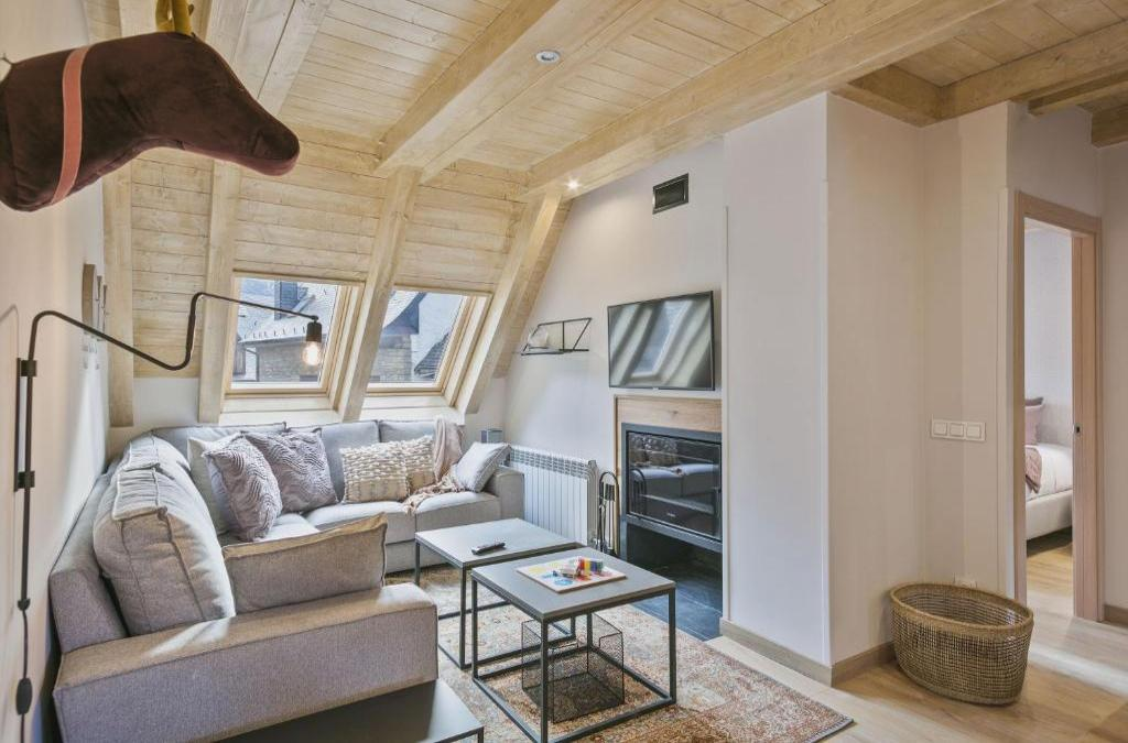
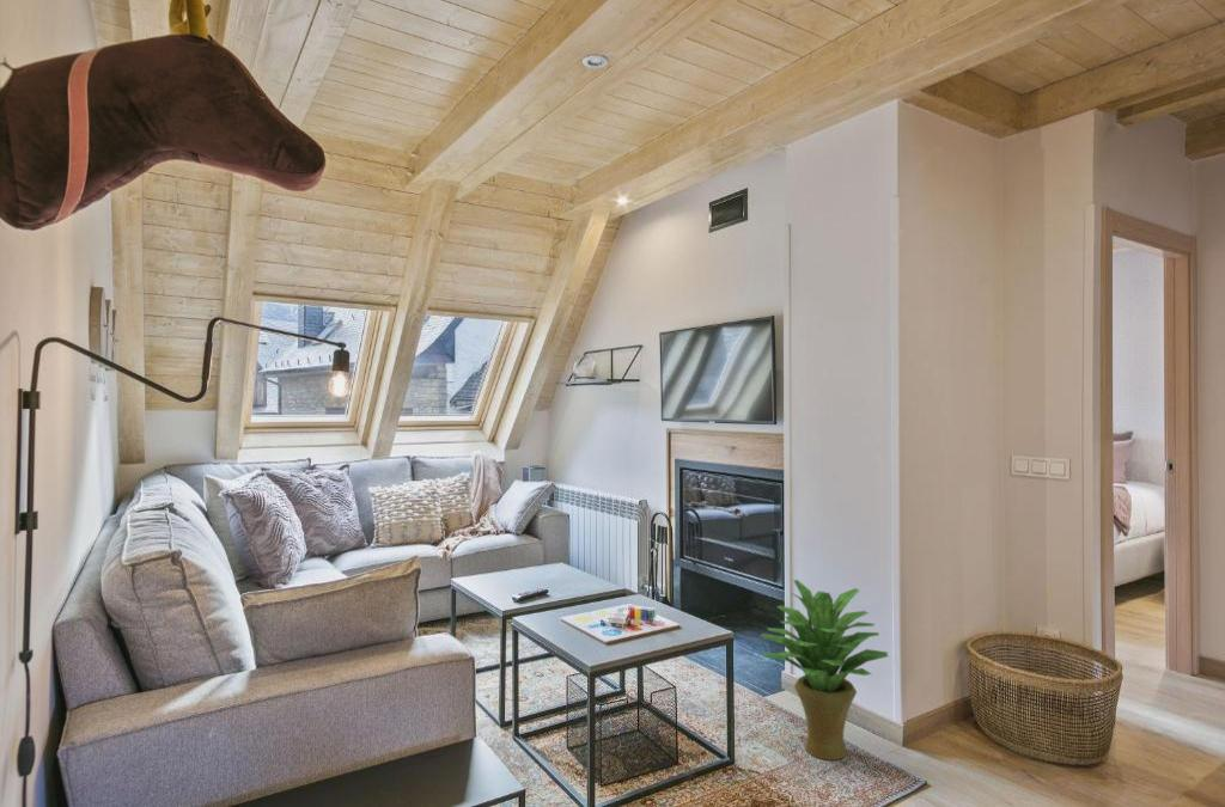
+ potted plant (825, 667)
